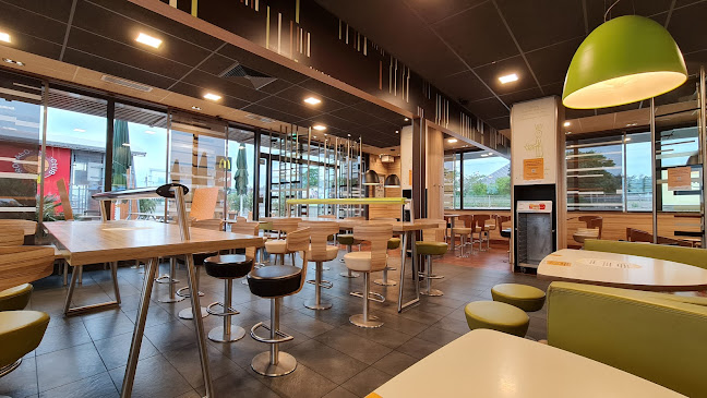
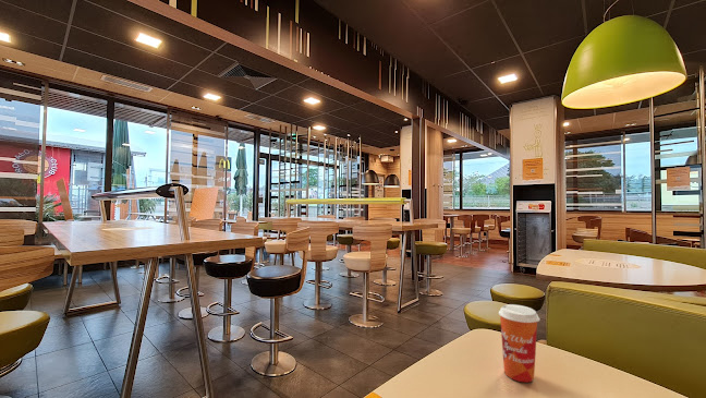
+ paper cup (519, 341)
